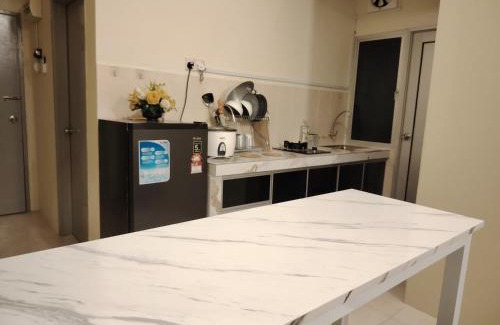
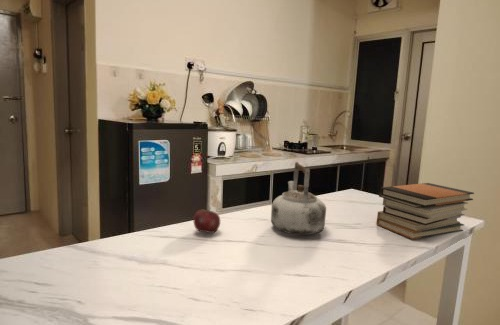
+ apple (206, 219)
+ kettle (297, 195)
+ book stack (423, 208)
